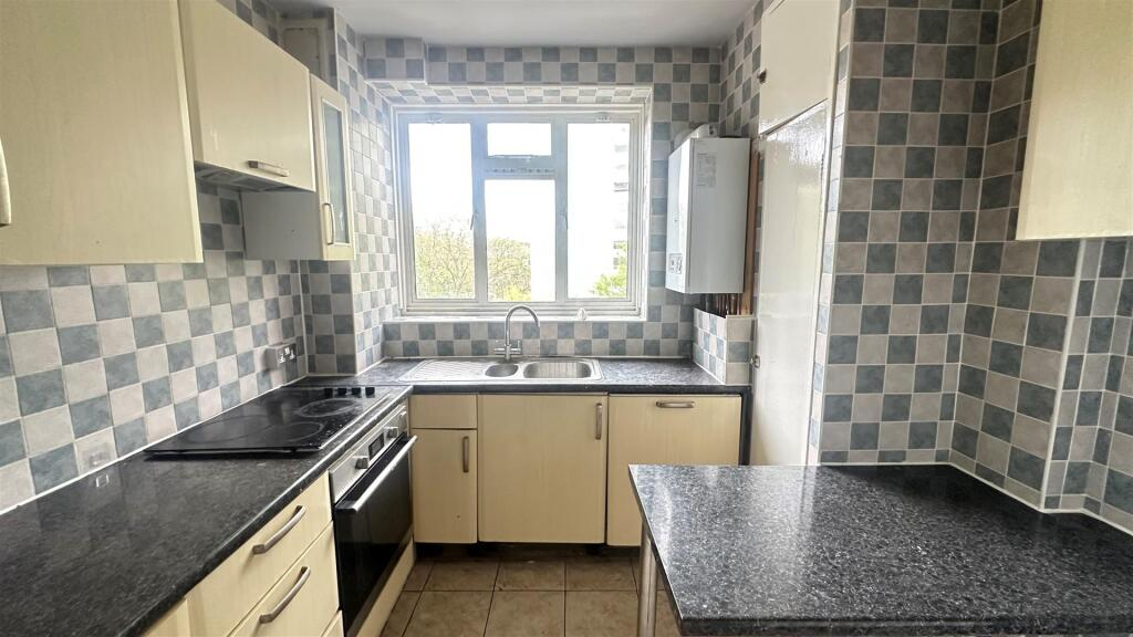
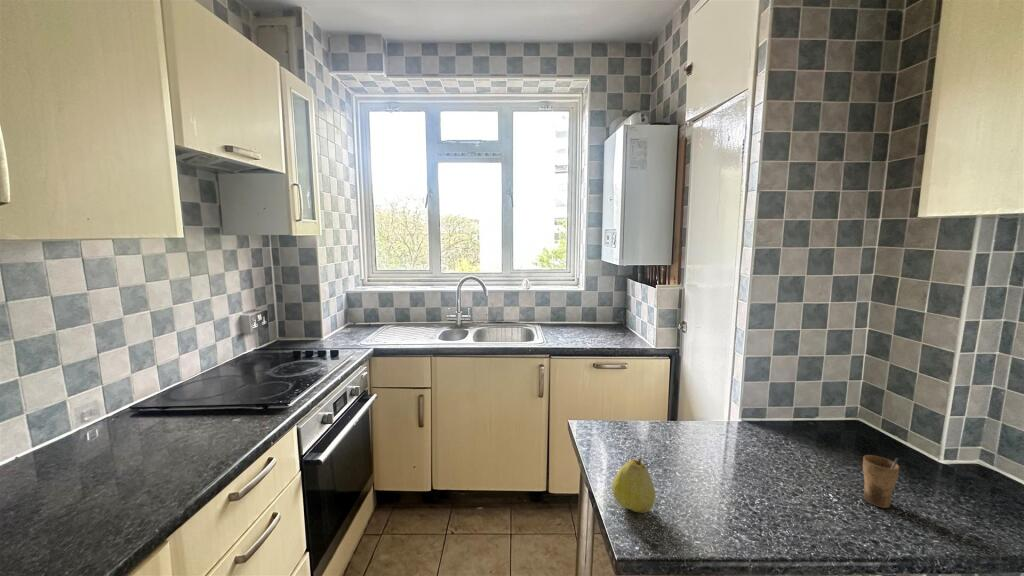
+ fruit (633, 482)
+ cup (879, 476)
